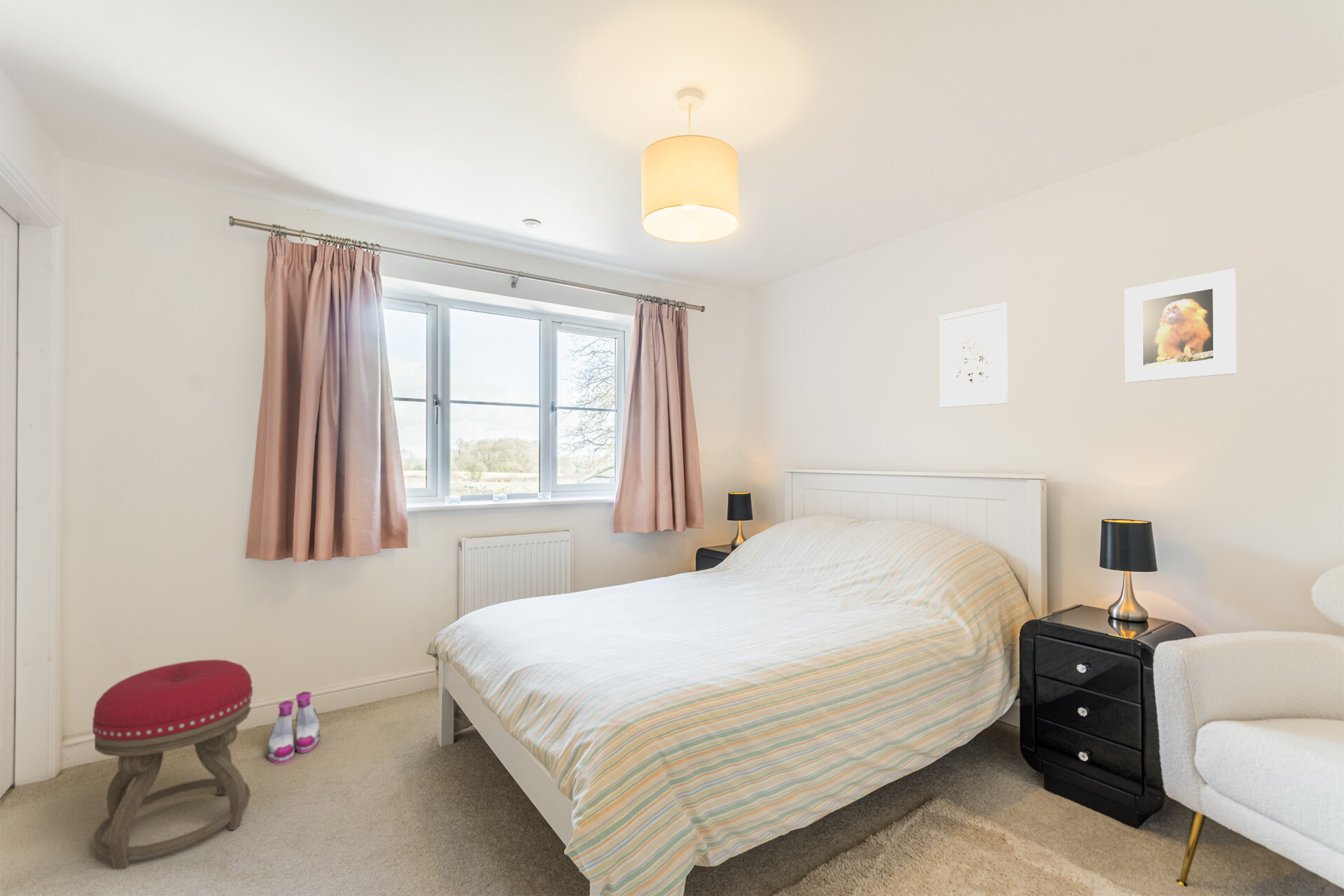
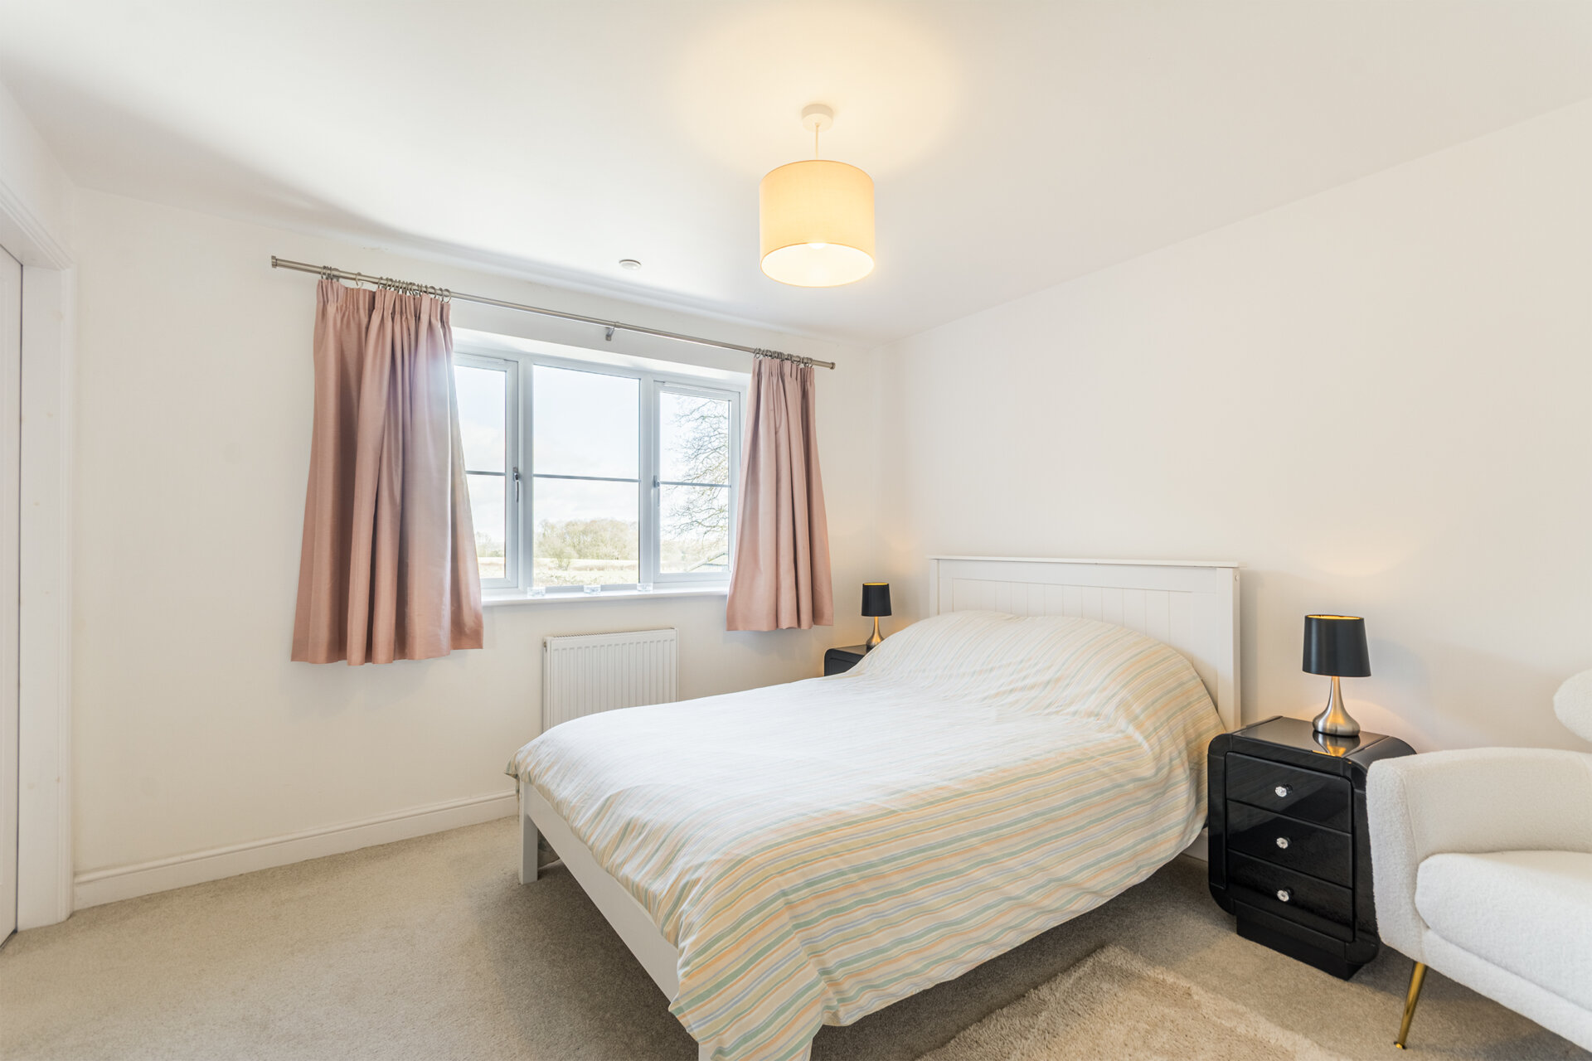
- wall art (972, 357)
- boots (296, 722)
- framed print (1177, 329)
- stool (177, 748)
